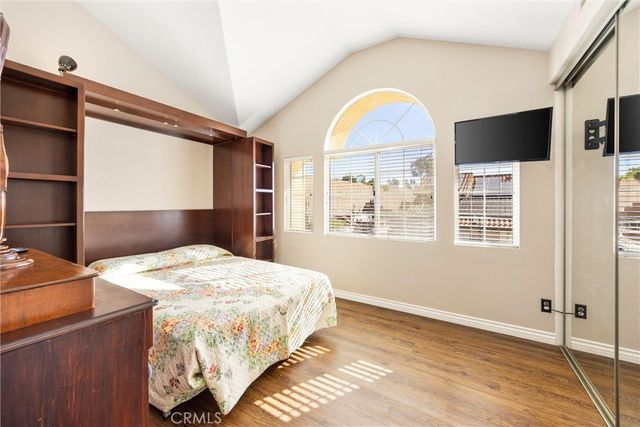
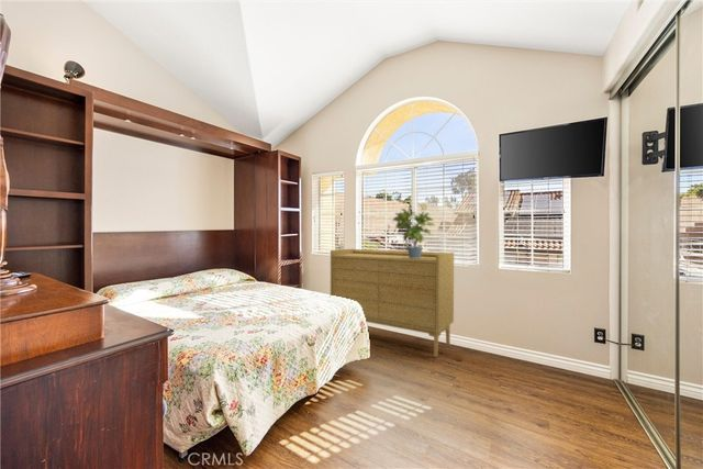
+ potted plant (412, 232)
+ sideboard (388, 294)
